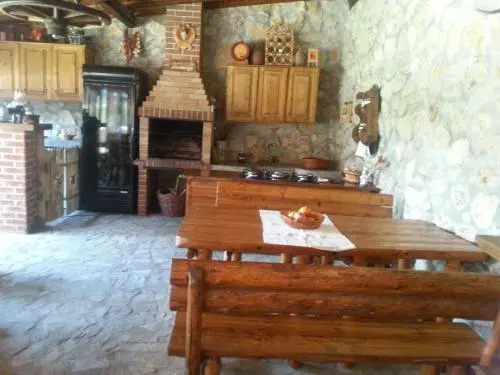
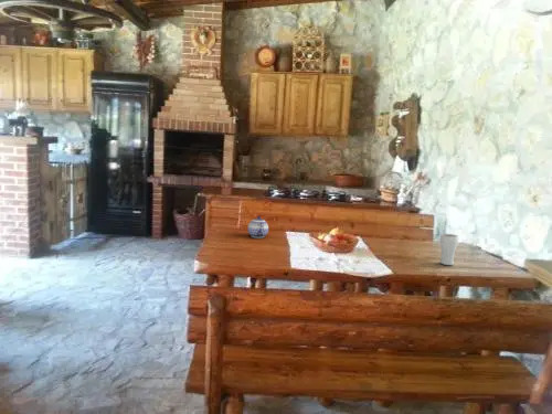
+ teapot (257, 226)
+ drinking glass (447, 250)
